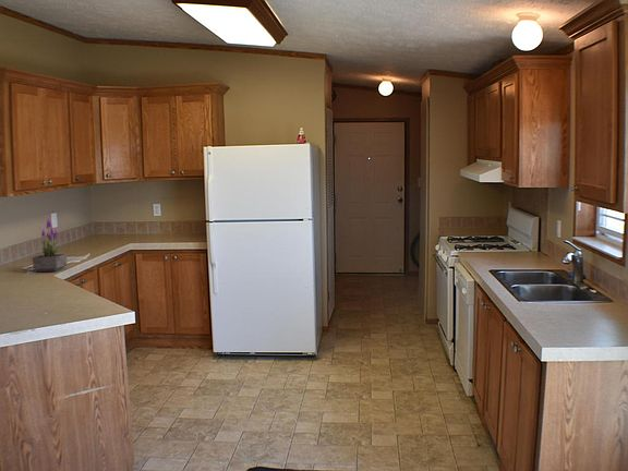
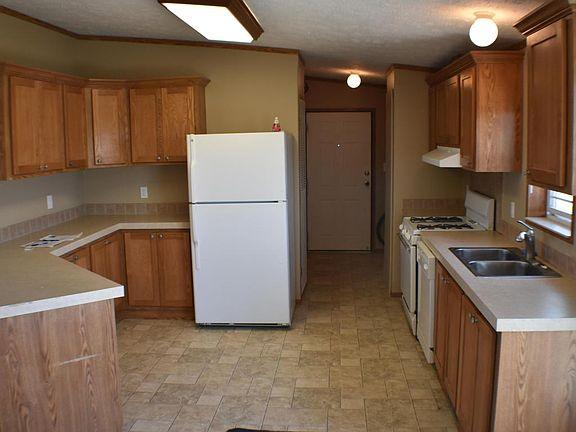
- potted plant (49, 243)
